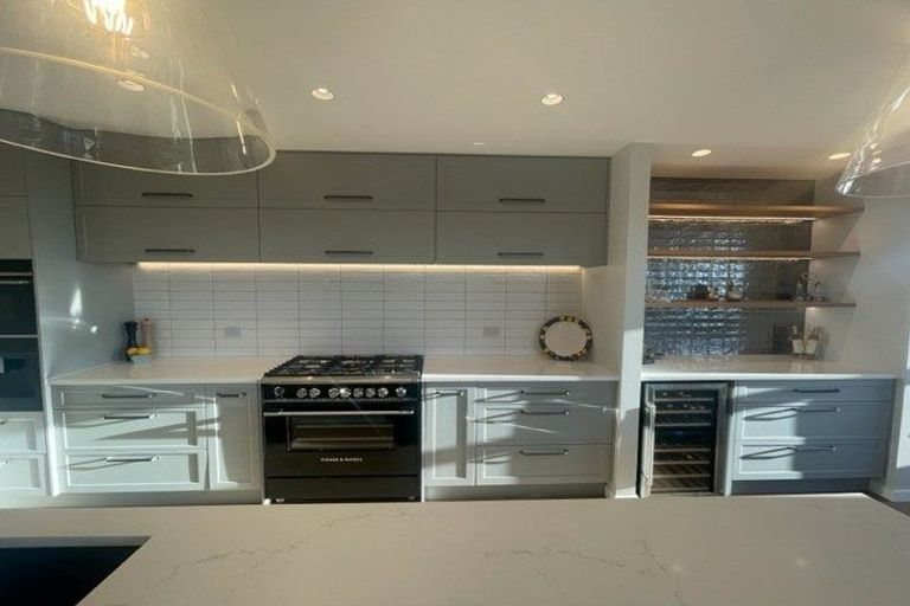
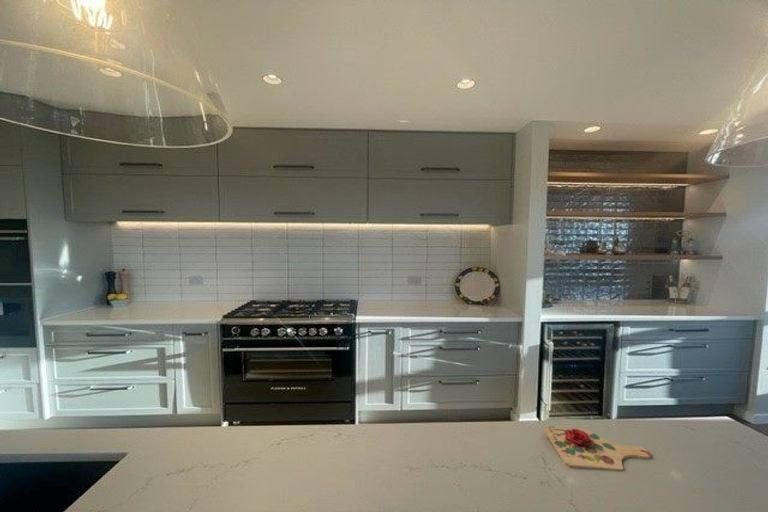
+ cutting board (600, 445)
